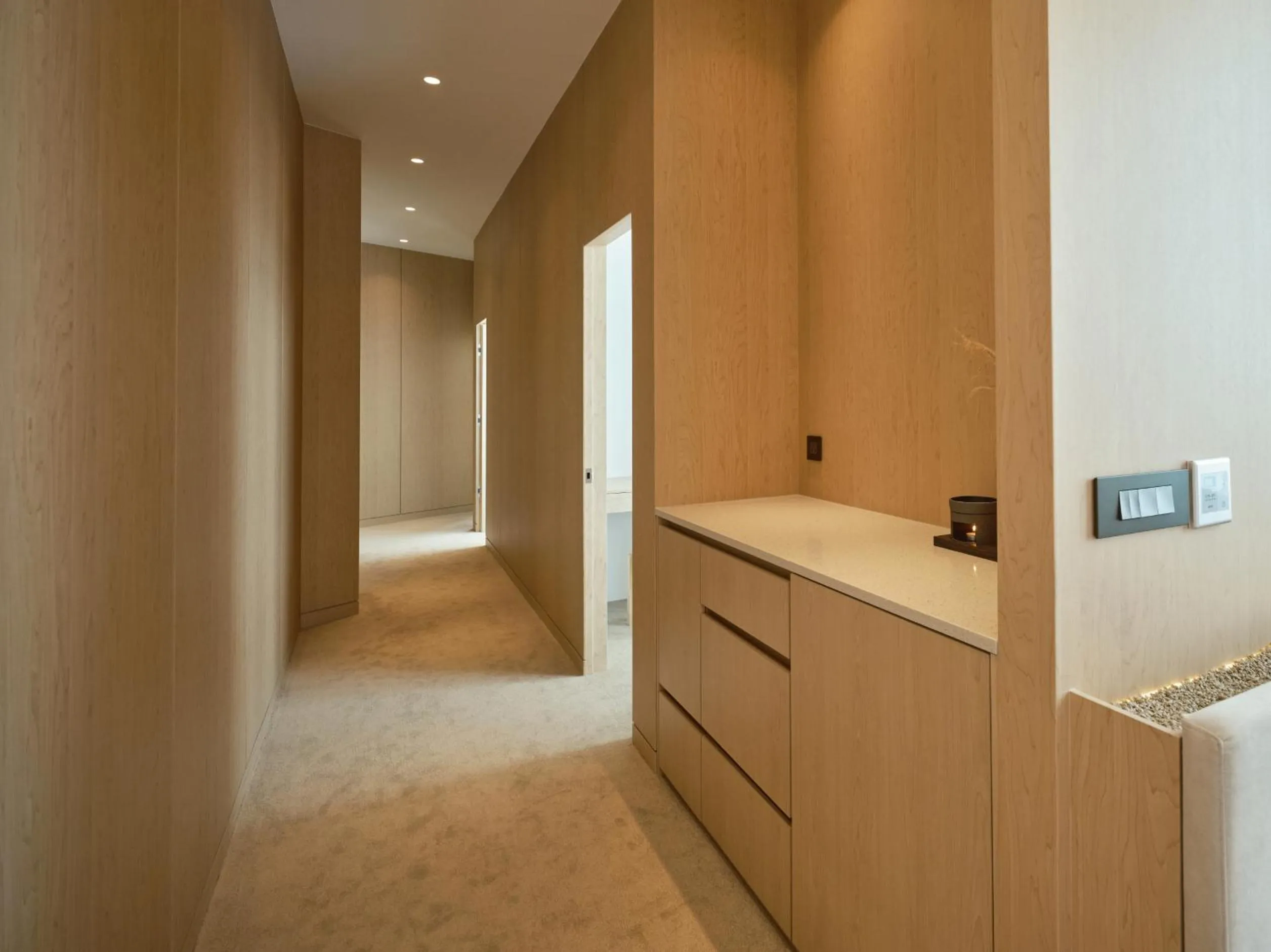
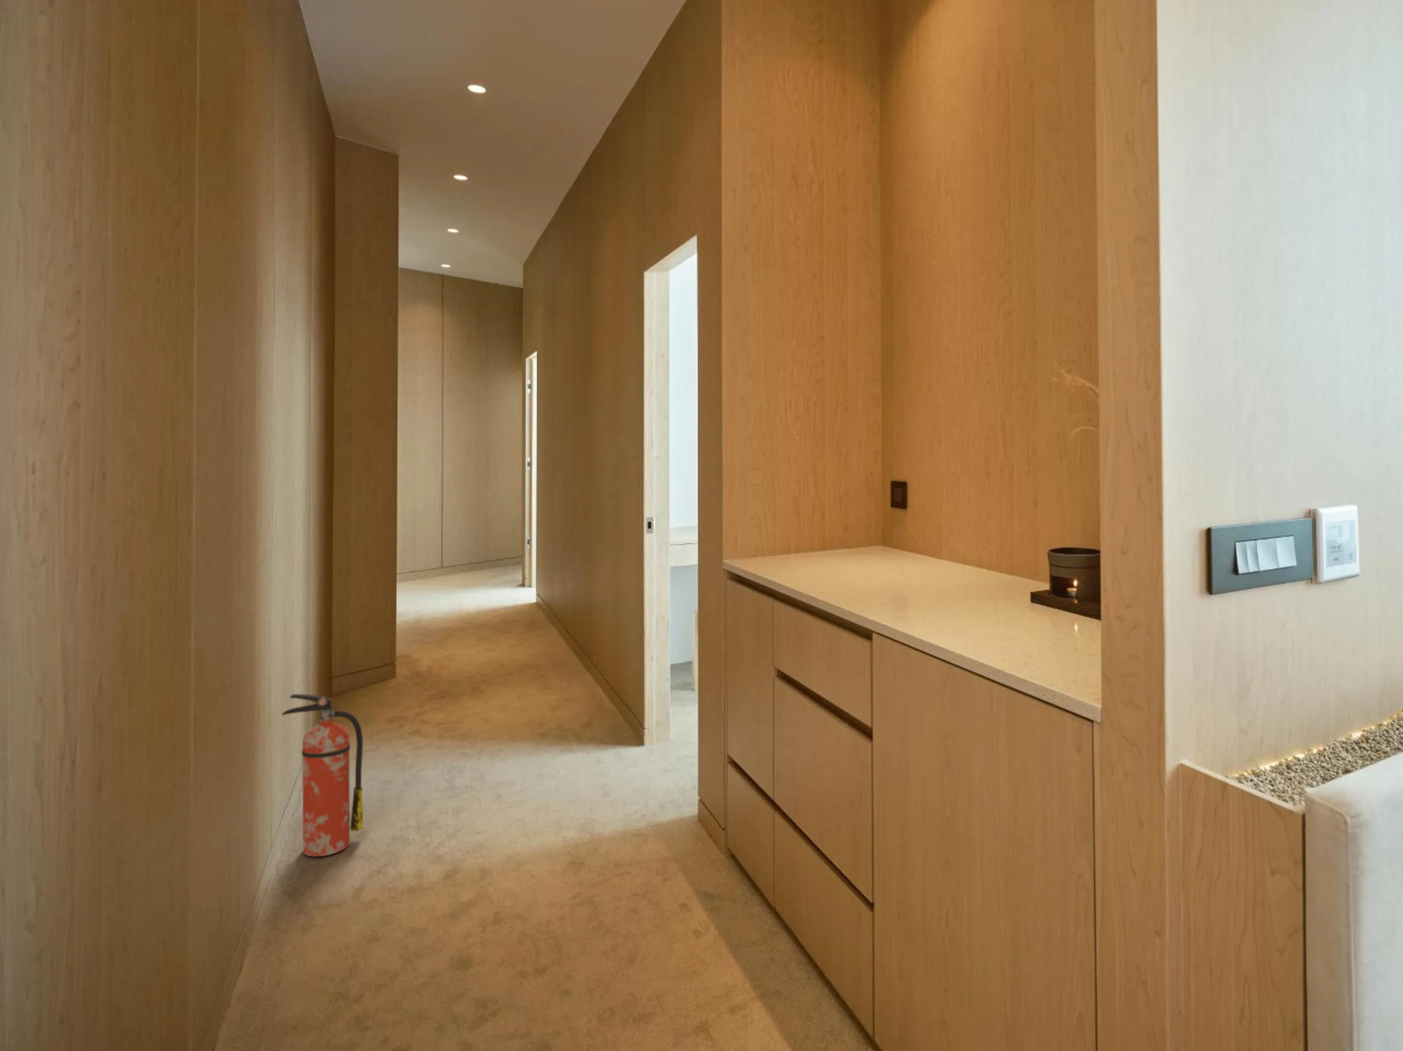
+ fire extinguisher (323, 771)
